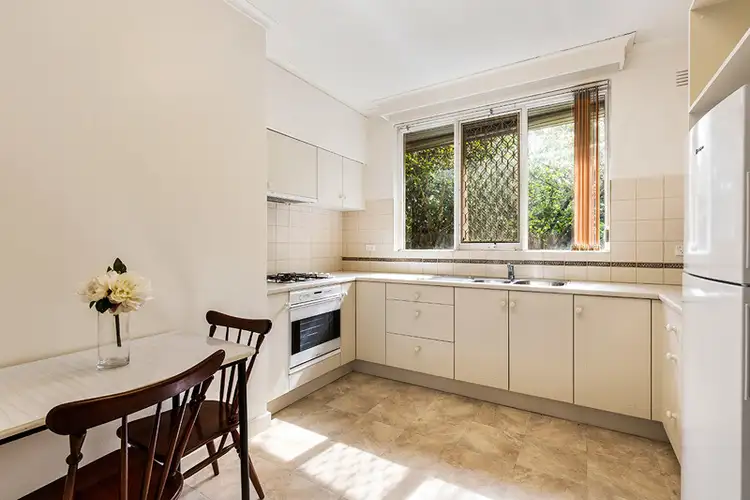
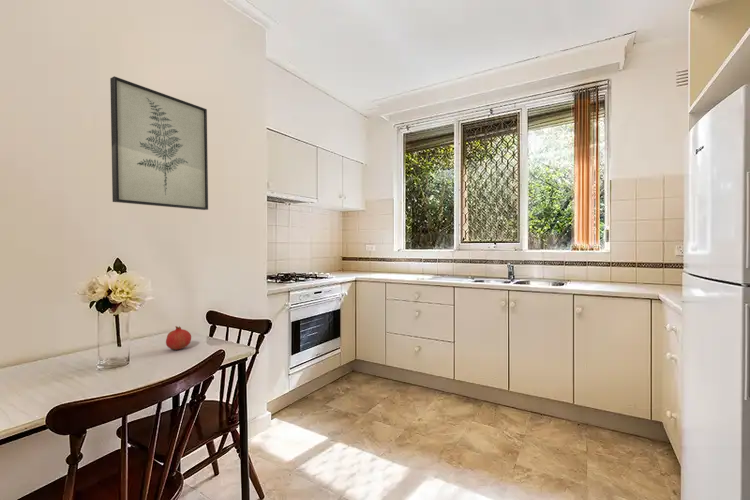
+ wall art (164, 150)
+ fruit (178, 337)
